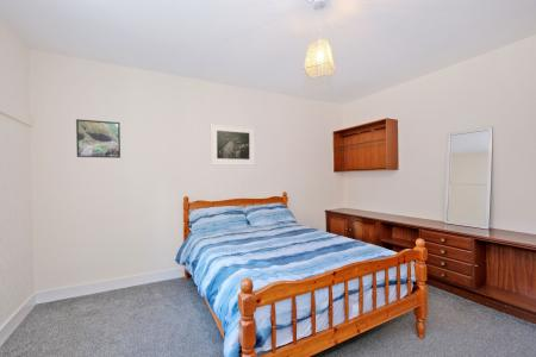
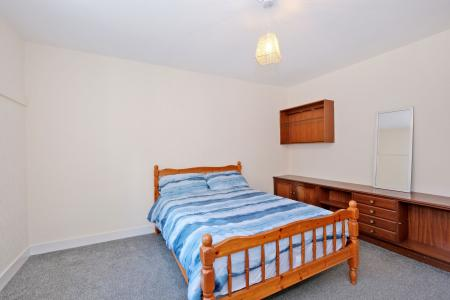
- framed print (233, 145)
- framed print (99, 139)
